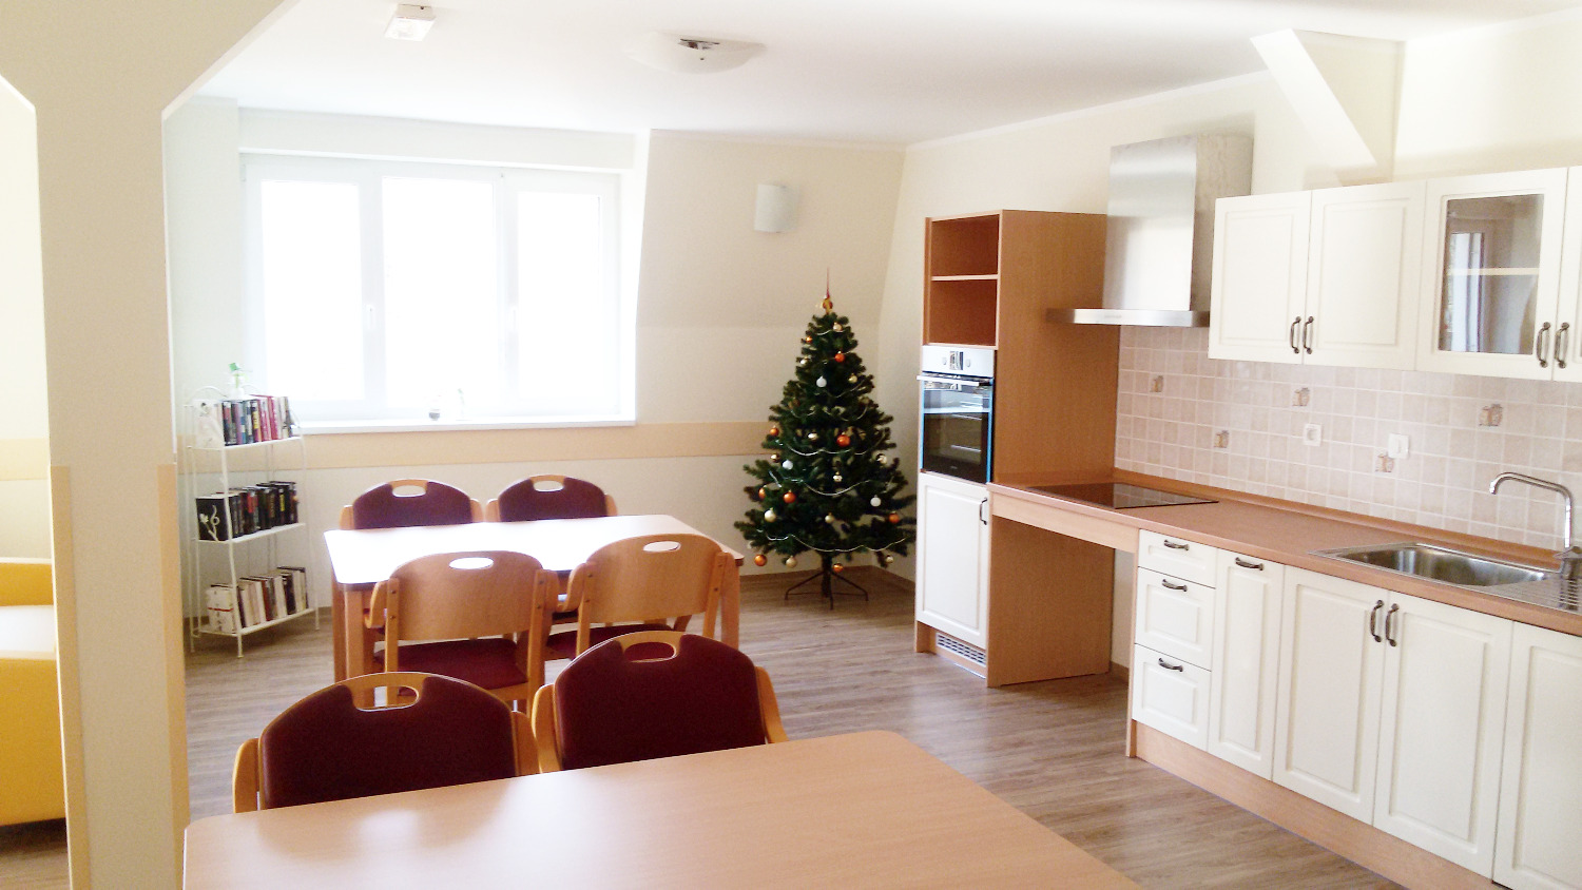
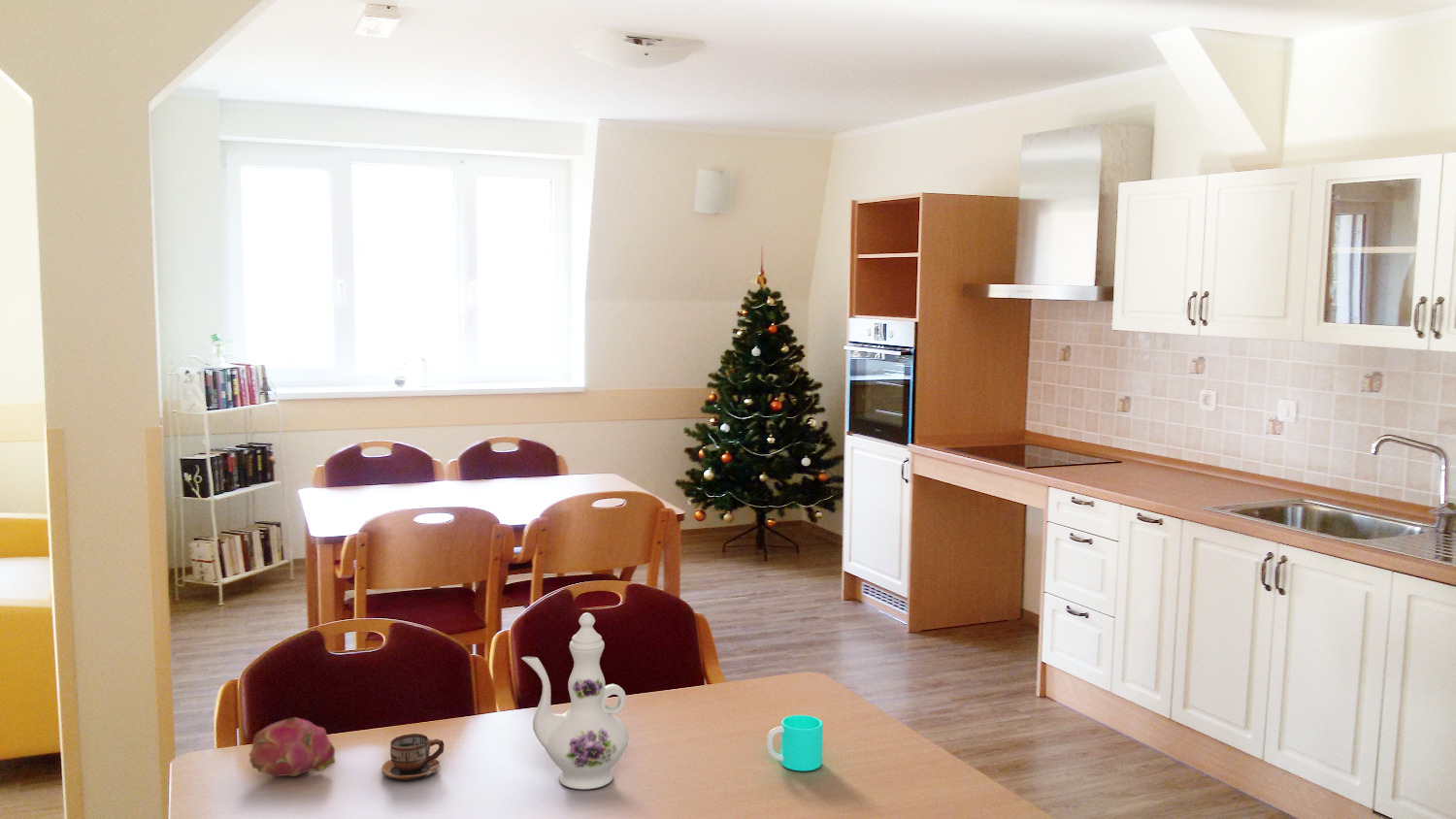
+ cup (413, 755)
+ chinaware (575, 697)
+ fruit (291, 745)
+ cup (793, 742)
